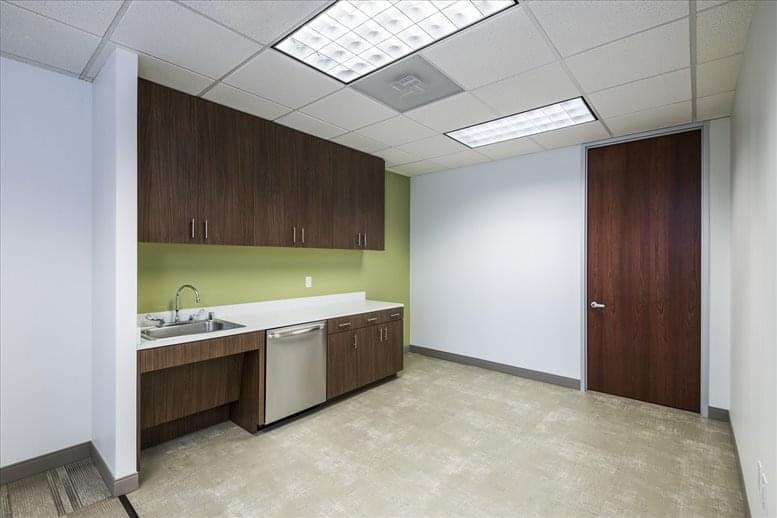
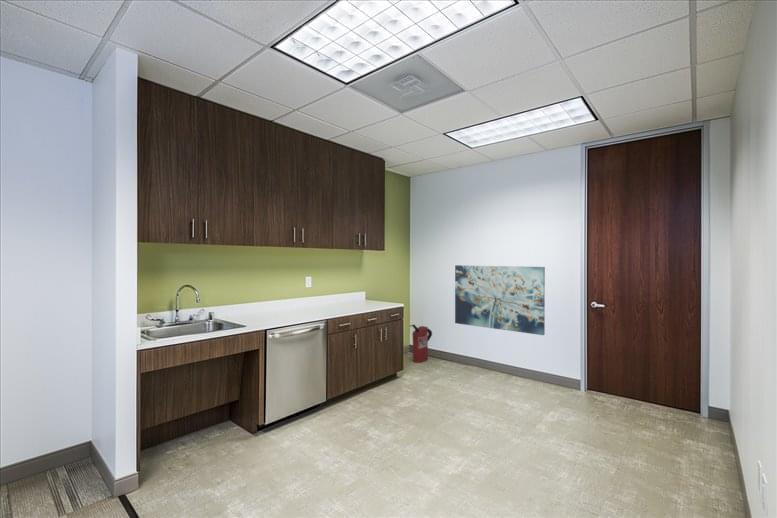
+ wall art (496, 297)
+ fire extinguisher (420, 341)
